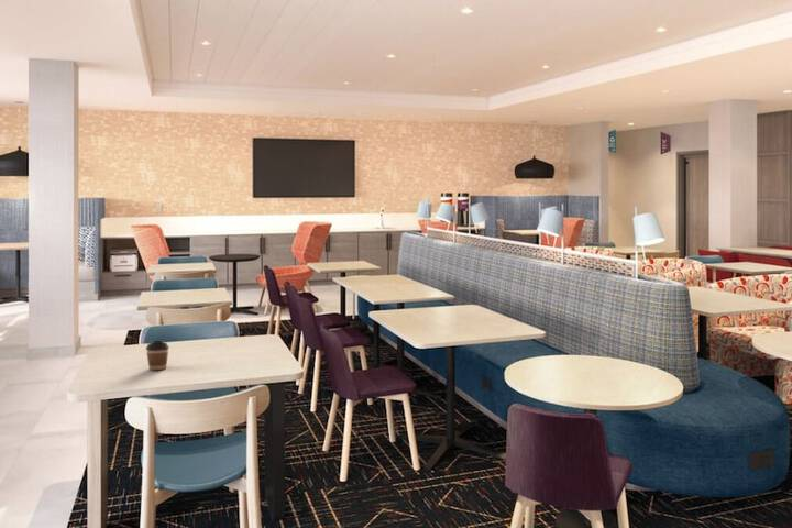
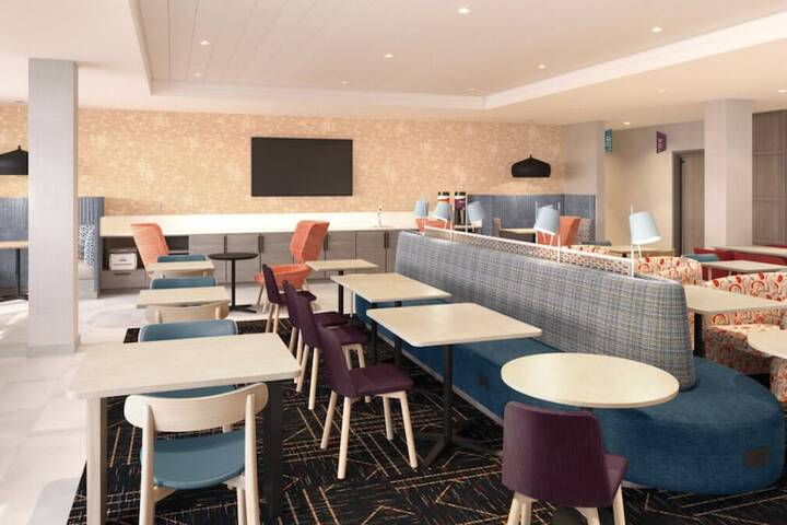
- coffee cup (157, 354)
